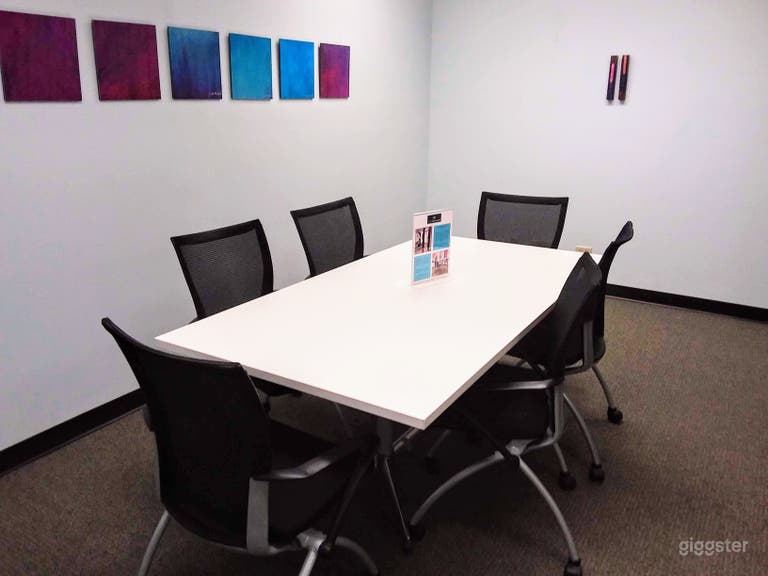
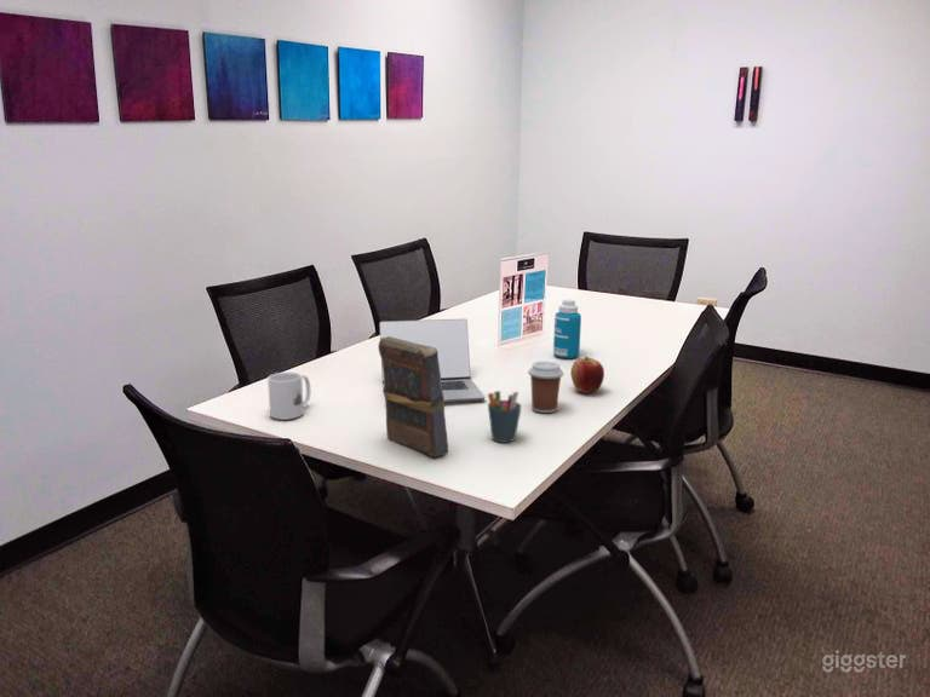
+ apple (587, 373)
+ pen holder (504, 413)
+ mug (291, 393)
+ coffee cup (545, 386)
+ book (412, 394)
+ laptop (438, 359)
+ bottle (567, 328)
